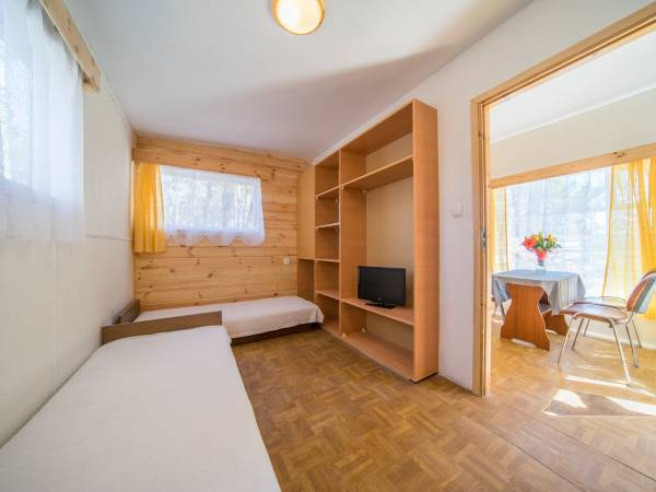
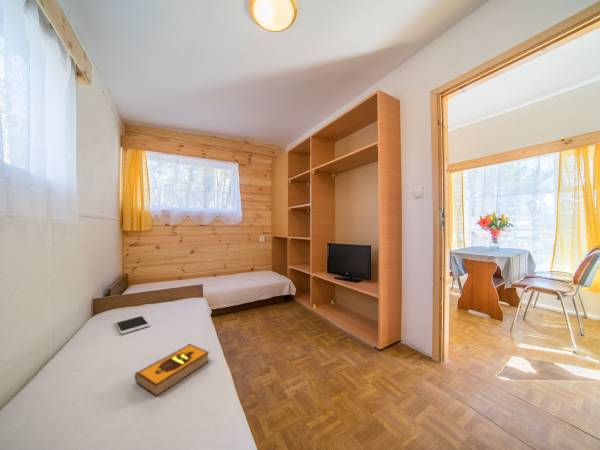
+ hardback book (174, 365)
+ tablet (132, 323)
